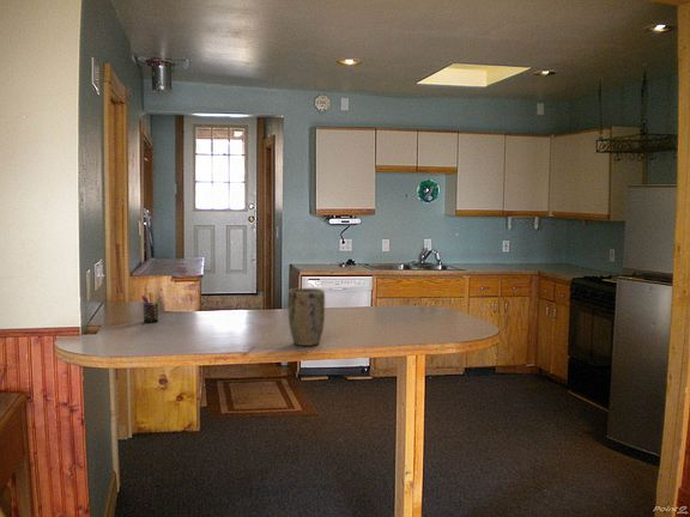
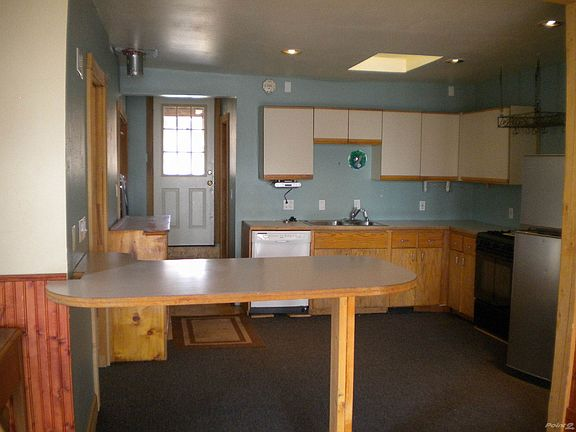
- pen holder (152, 306)
- plant pot (305, 316)
